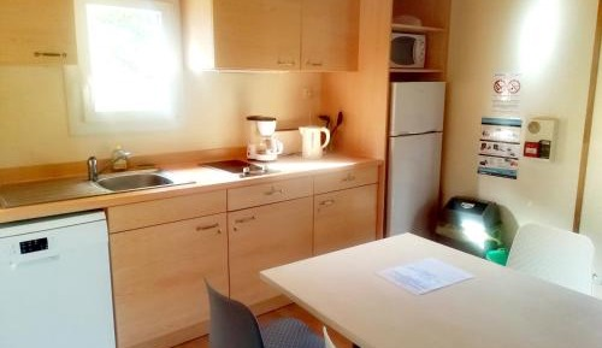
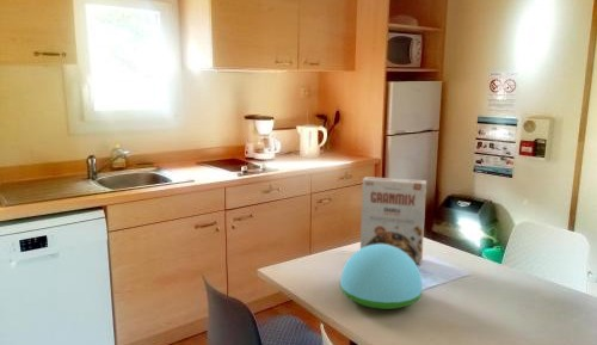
+ bowl (381, 271)
+ cereal box (392, 218)
